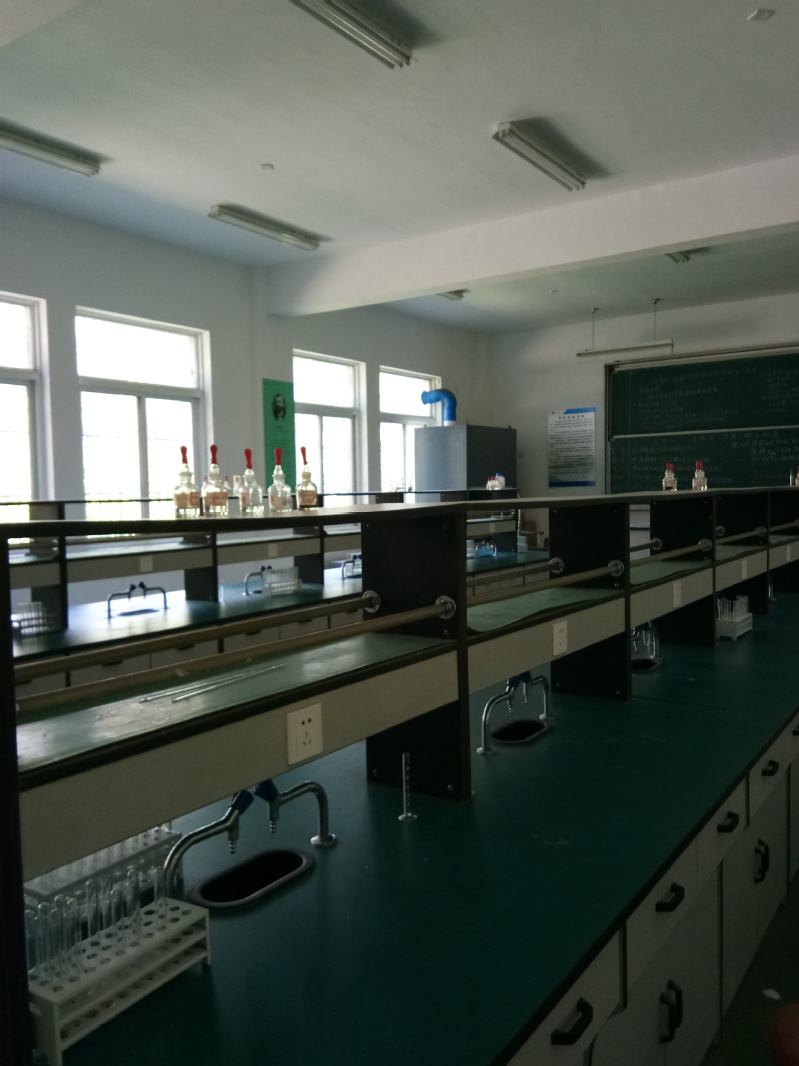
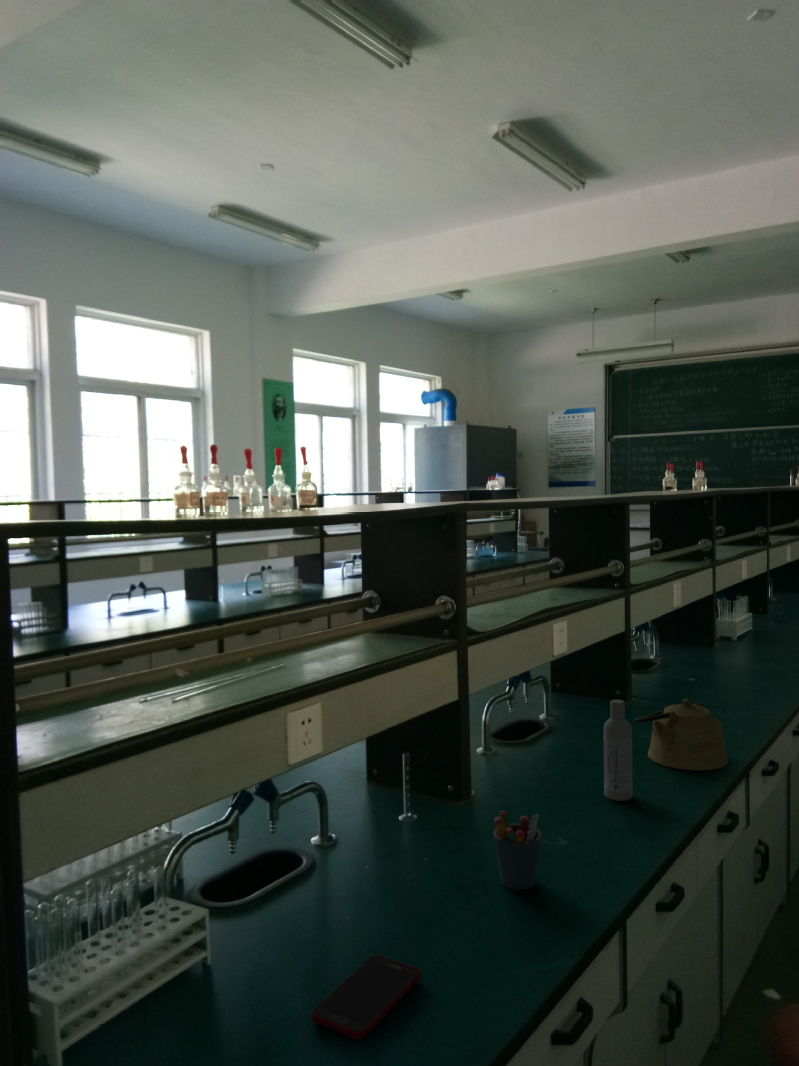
+ kettle (681, 729)
+ cell phone (368, 994)
+ pen holder (516, 844)
+ bottle (617, 748)
